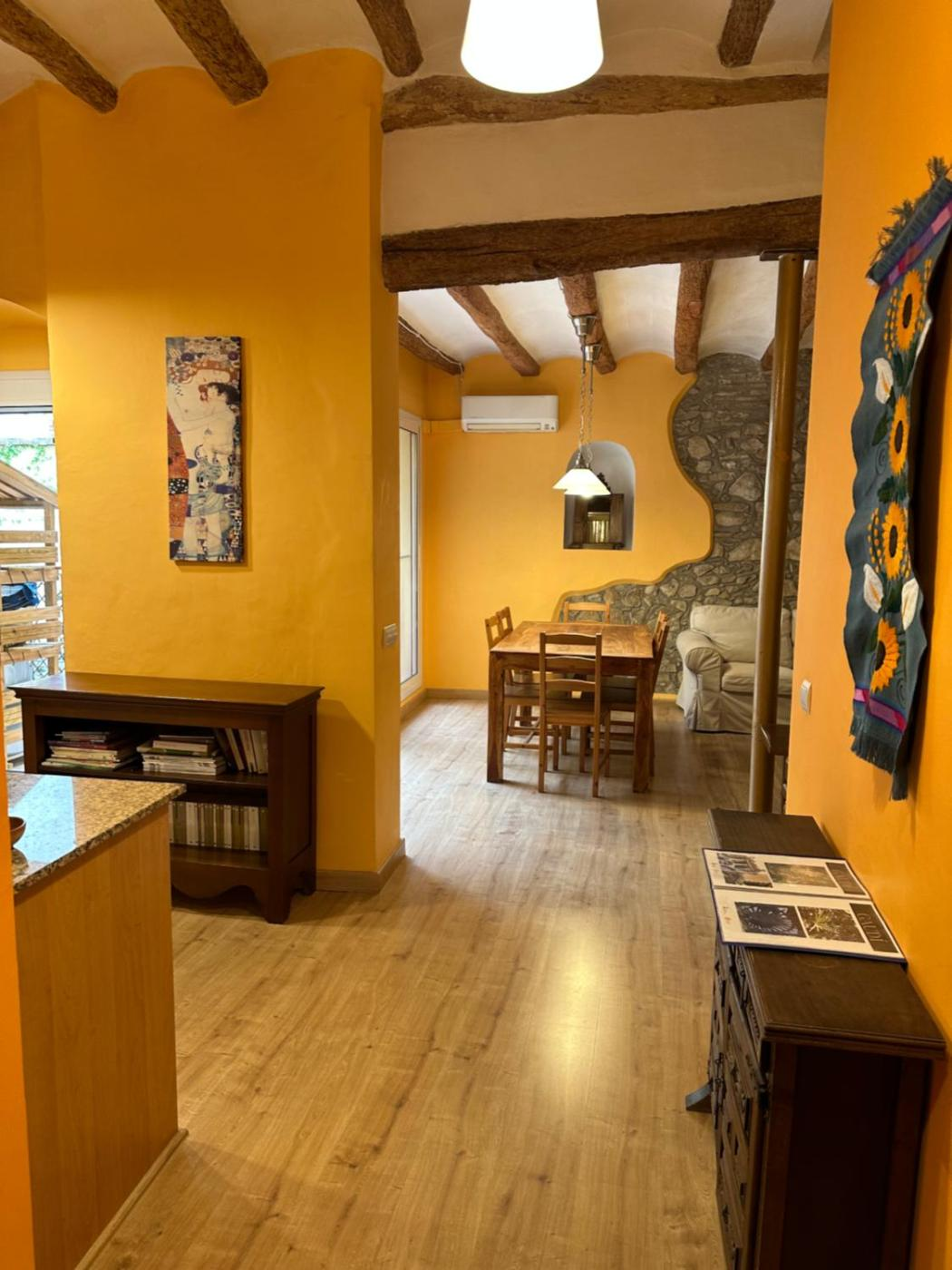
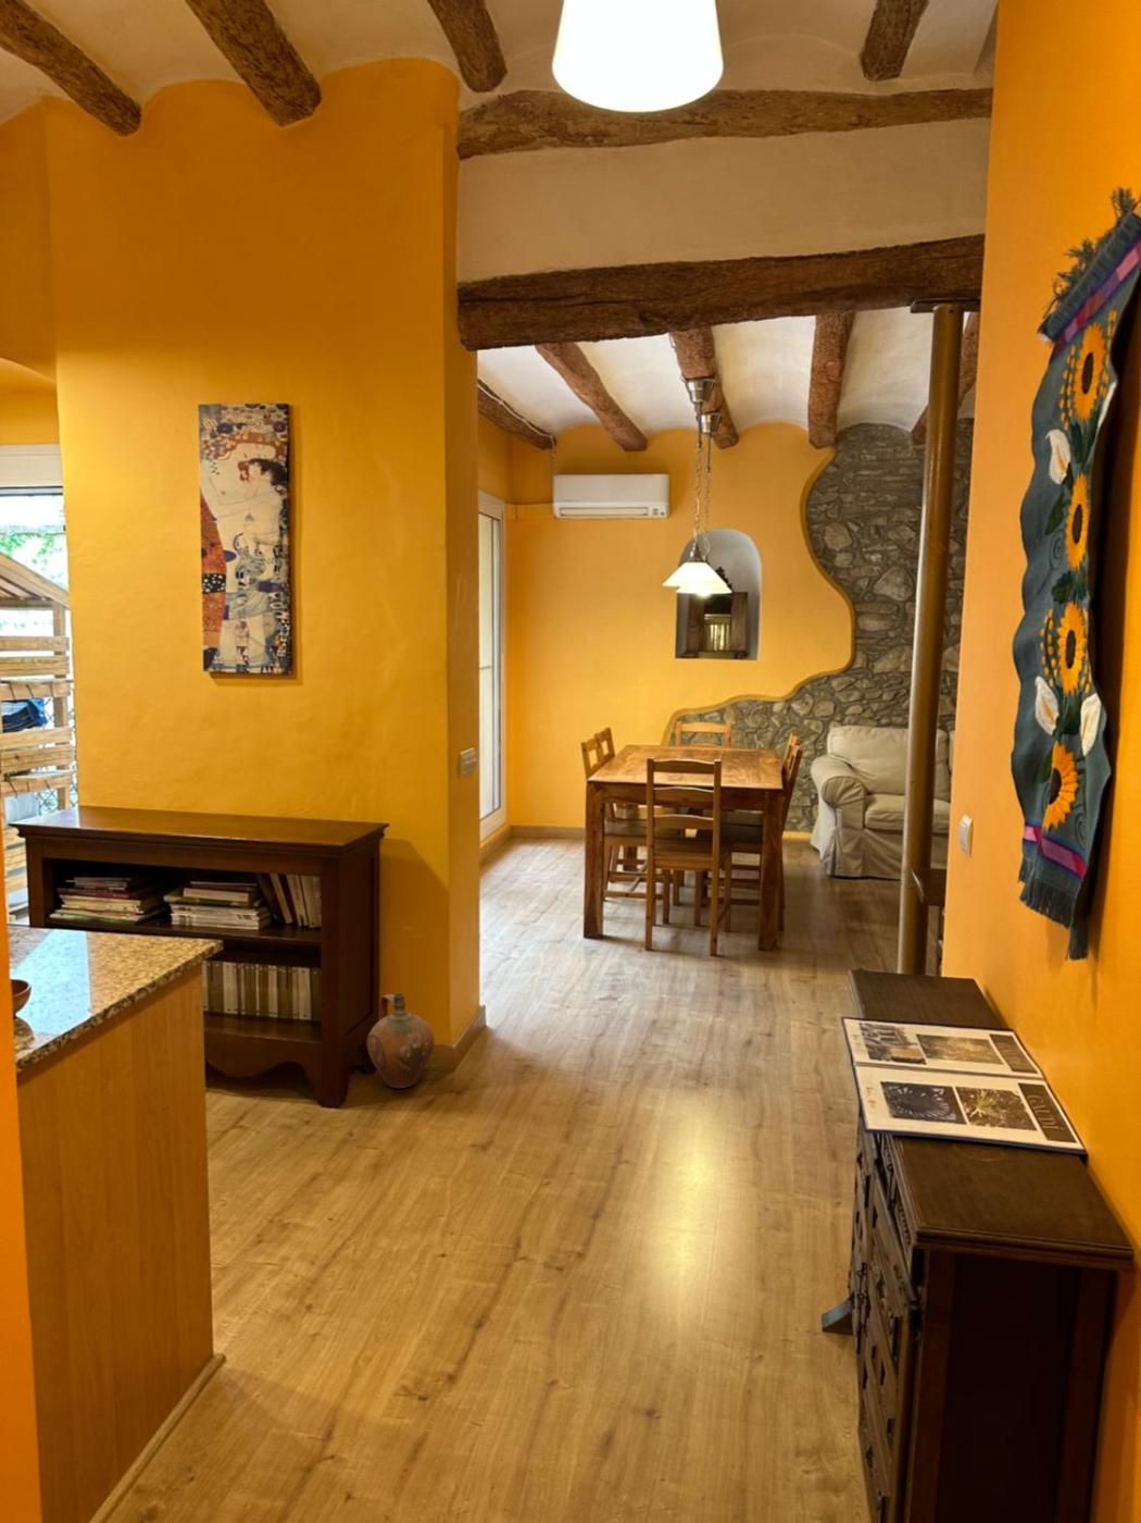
+ ceramic jug (400, 1037)
